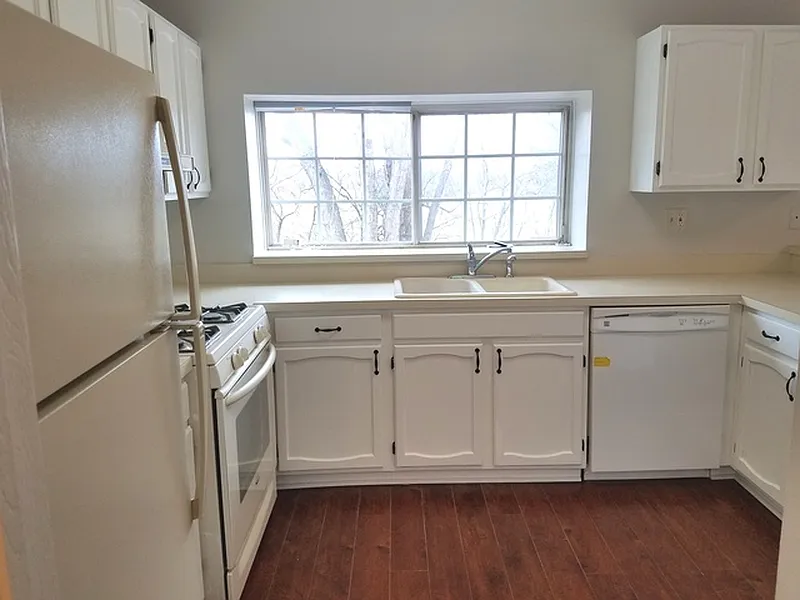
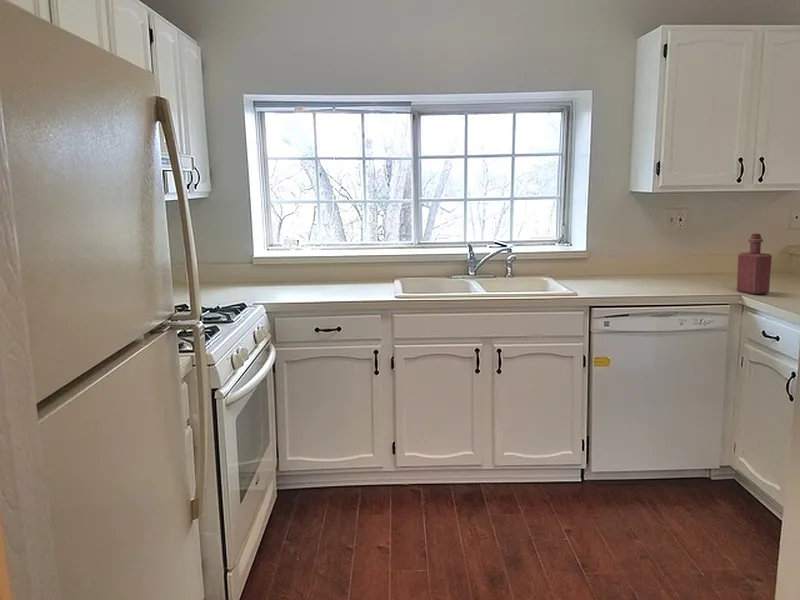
+ bottle (754, 263)
